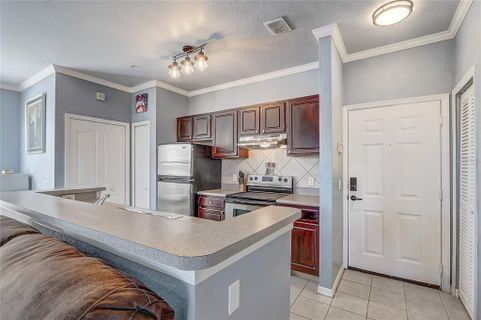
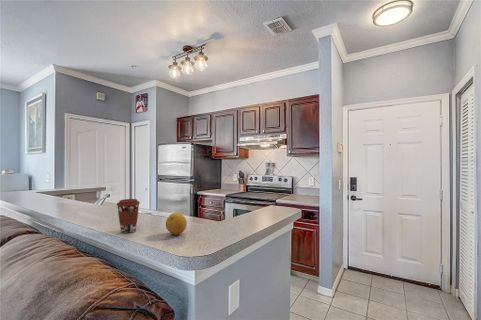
+ fruit (176, 223)
+ coffee cup (128, 215)
